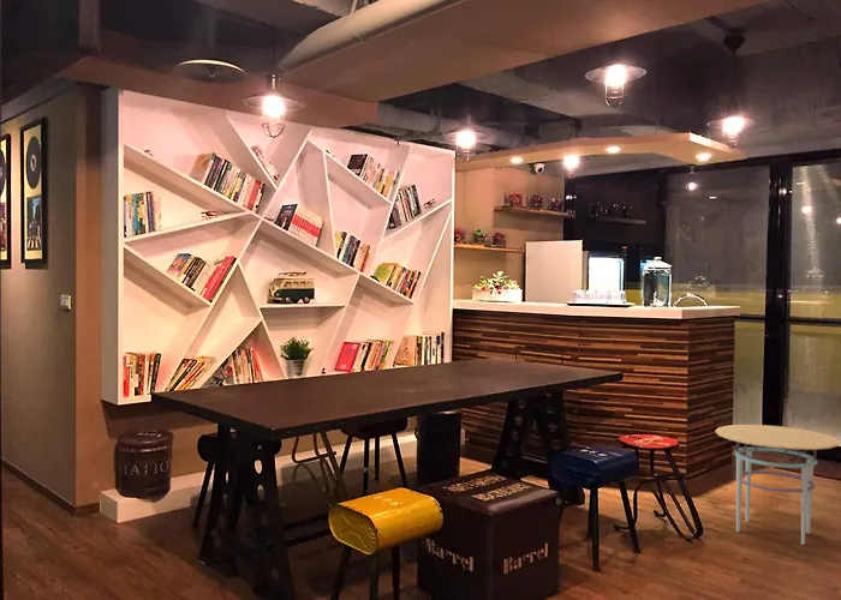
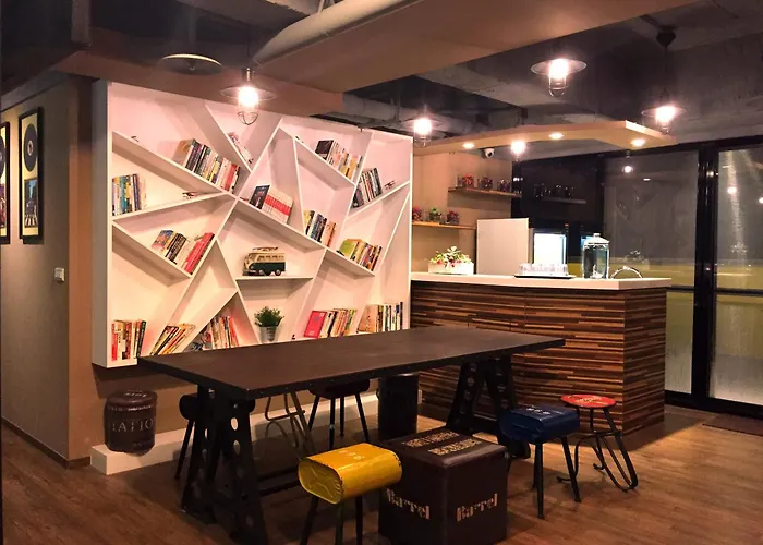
- side table (774, 487)
